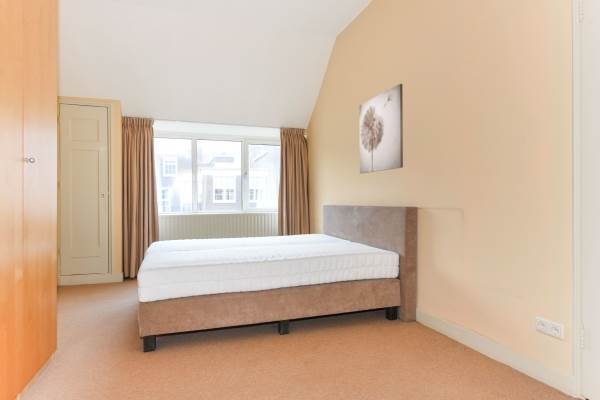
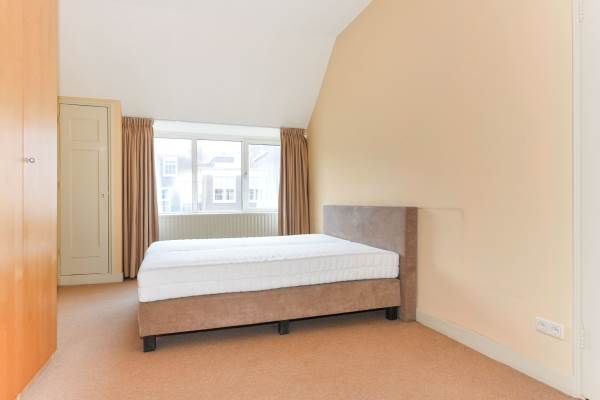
- wall art (378, 133)
